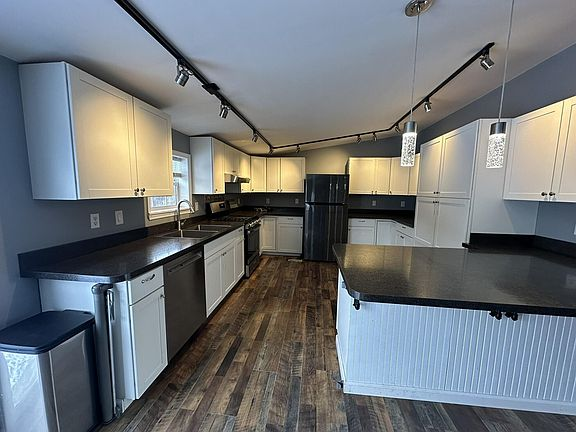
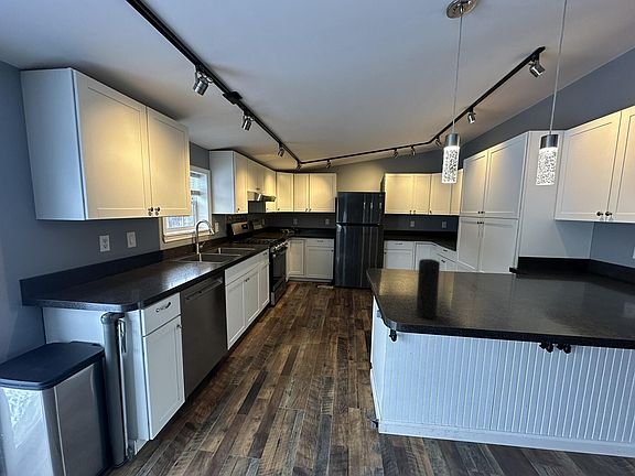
+ speaker (427, 288)
